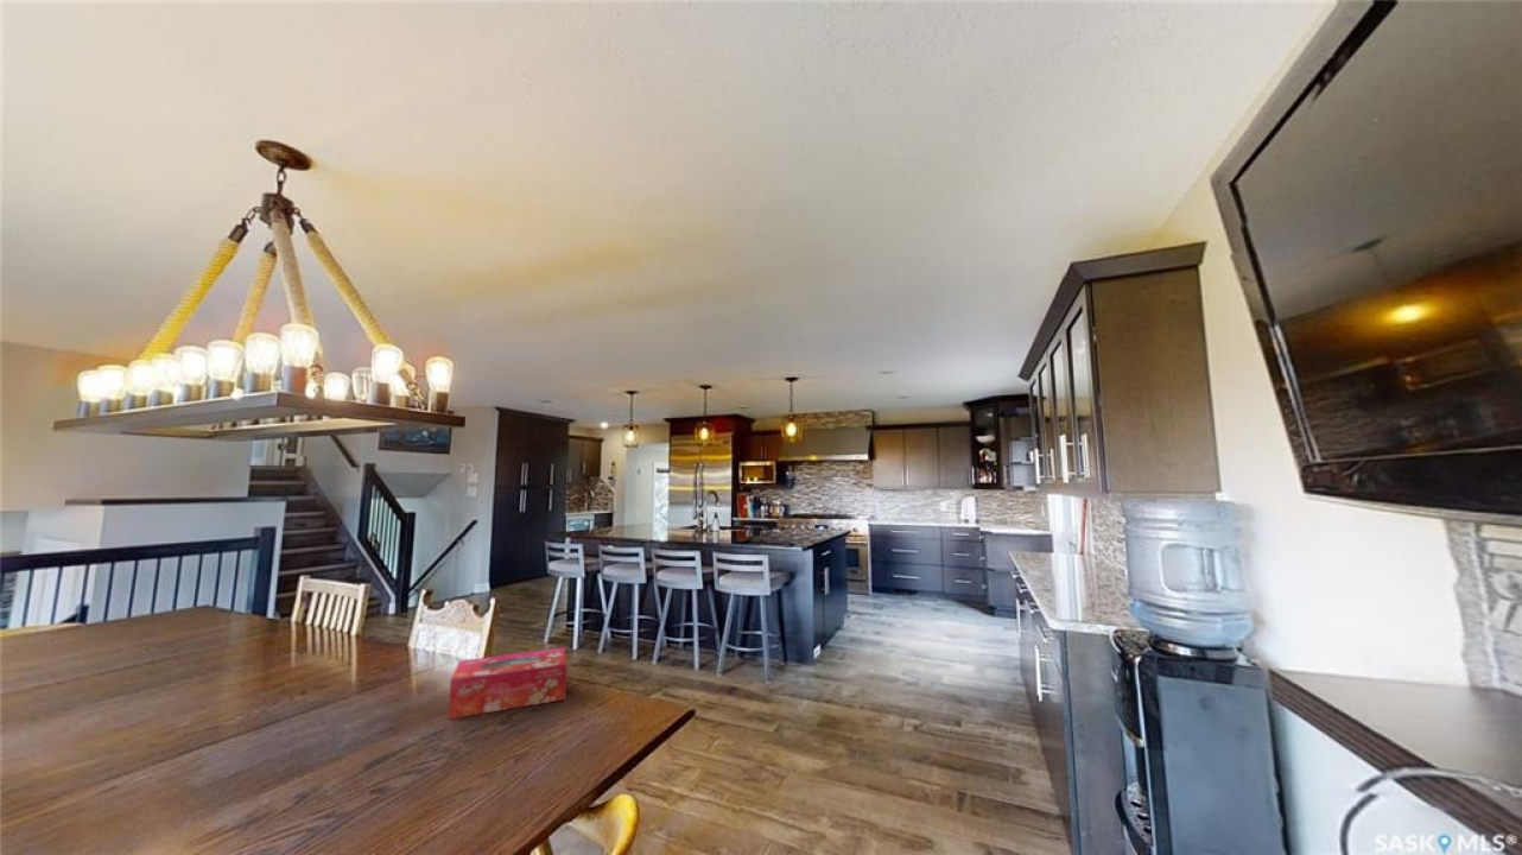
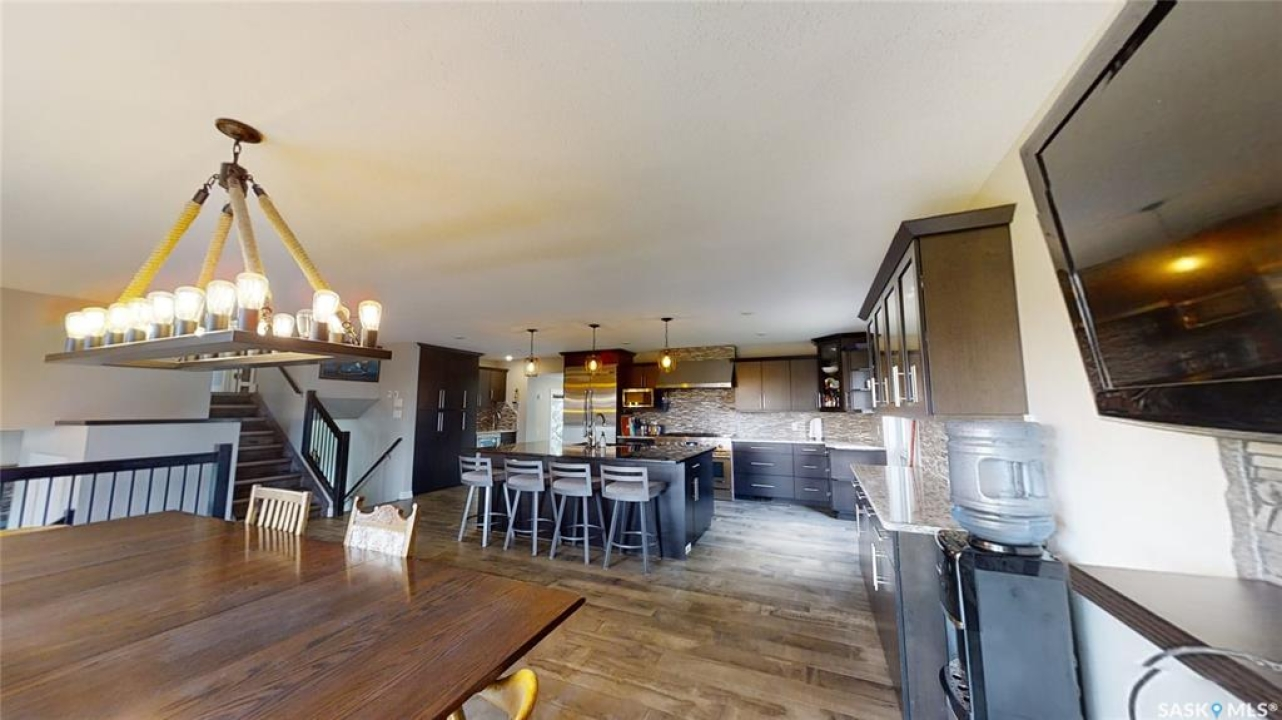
- tissue box (512, 679)
